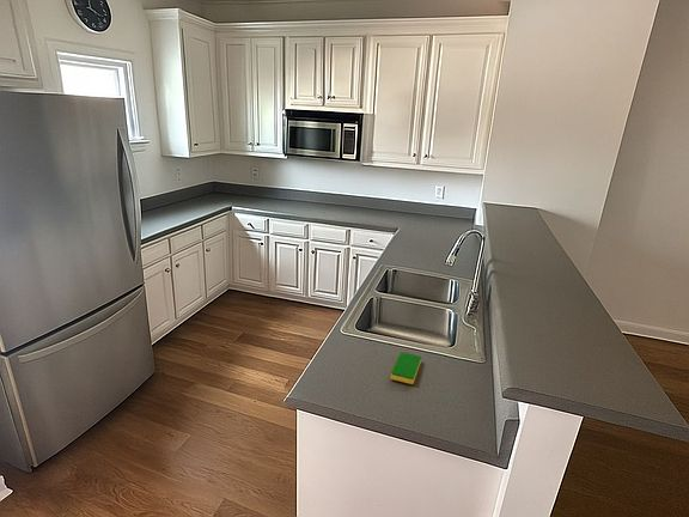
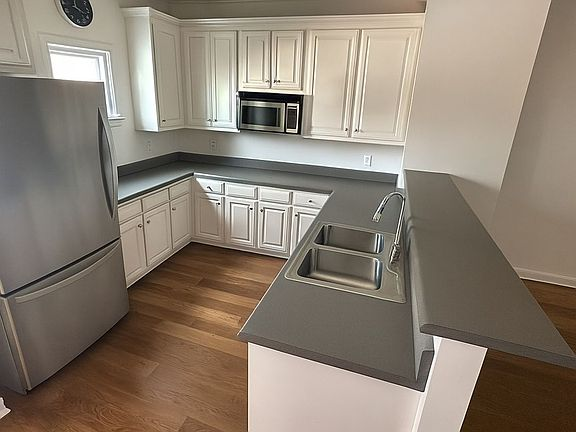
- dish sponge (406, 366)
